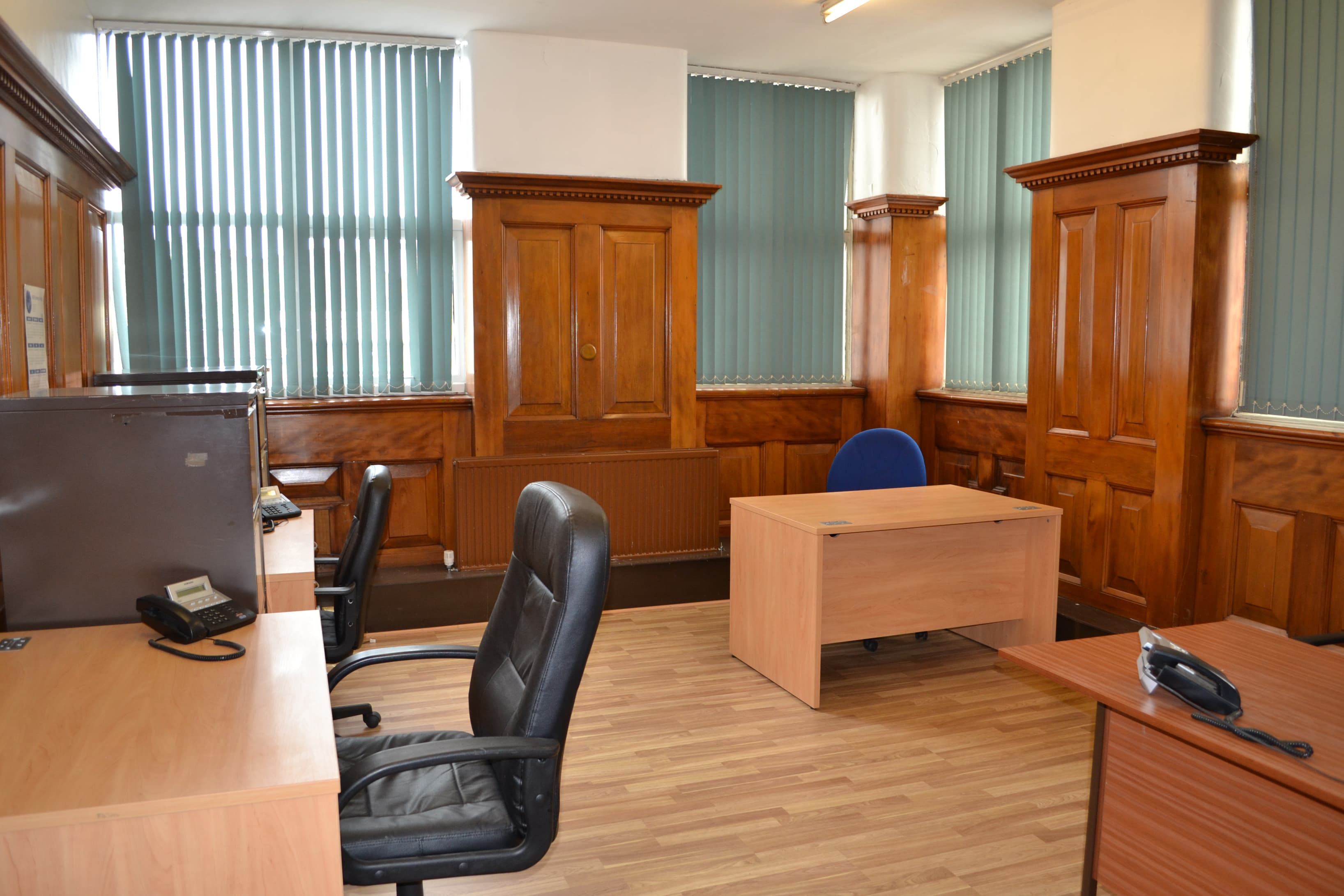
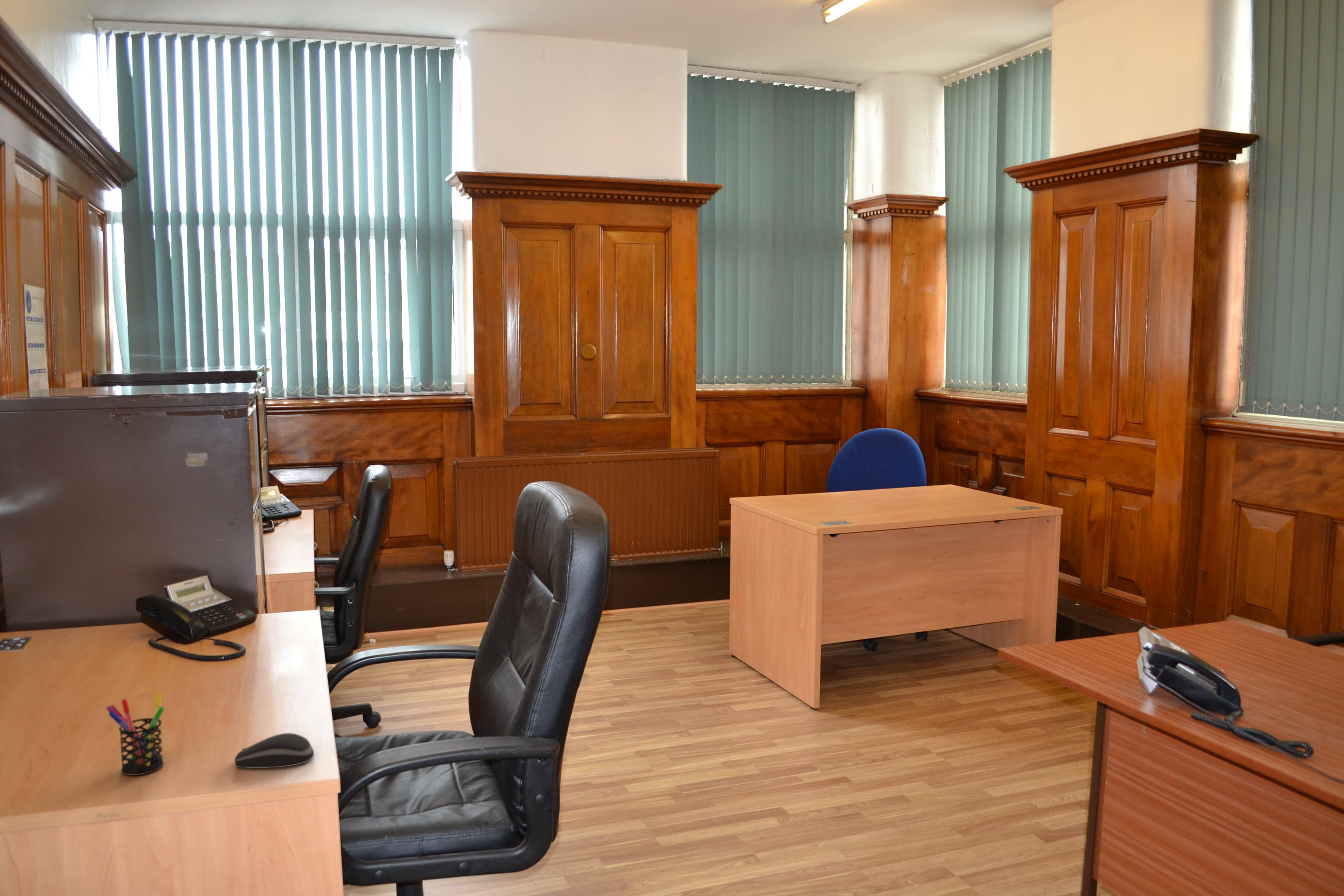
+ pen holder (143, 731)
+ computer mouse (274, 749)
